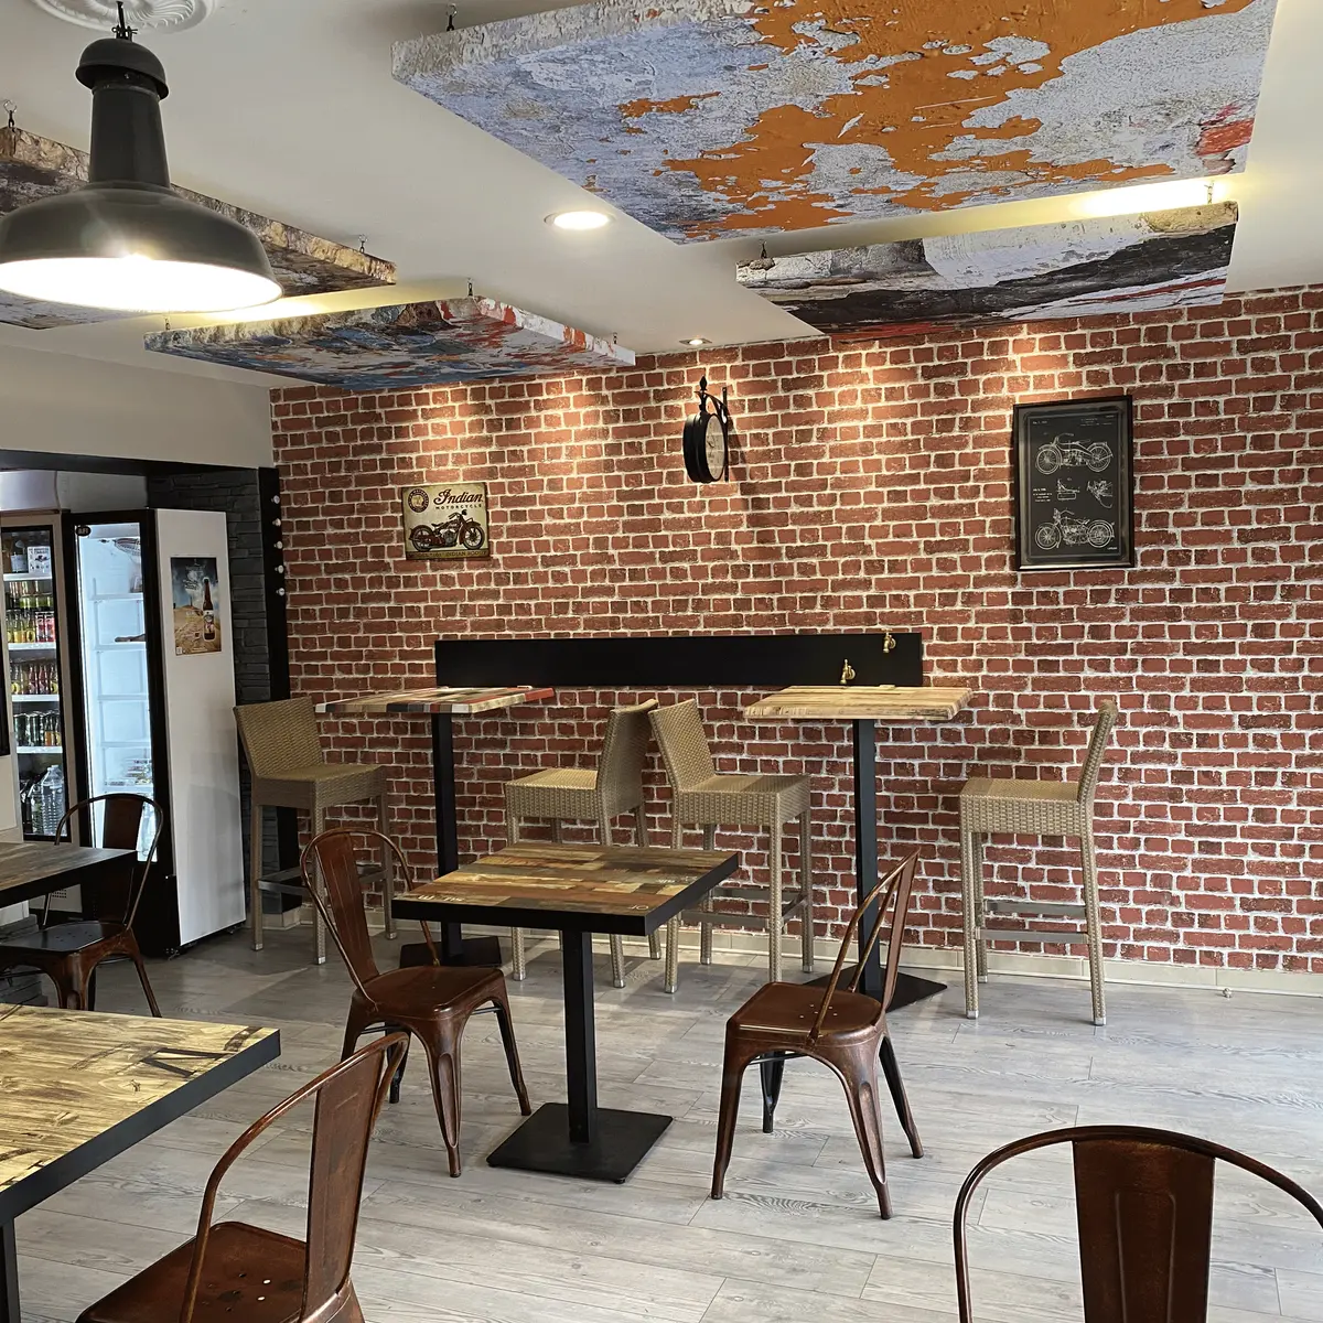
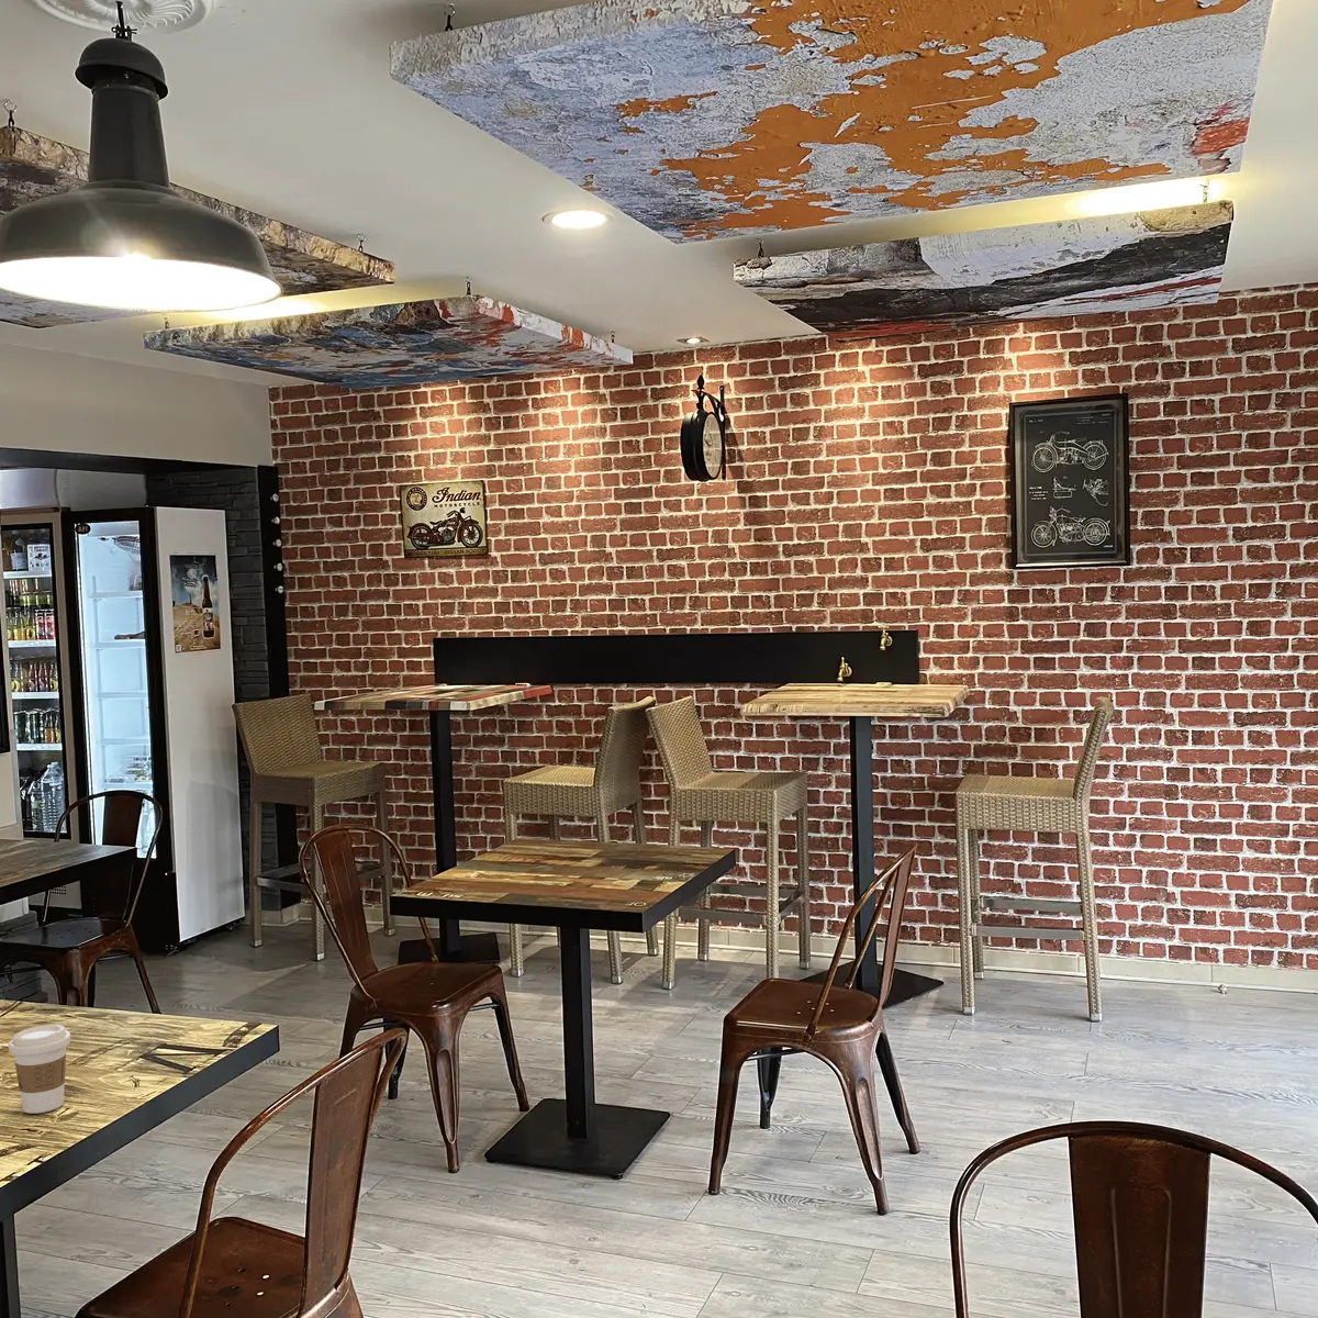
+ coffee cup (41, 1068)
